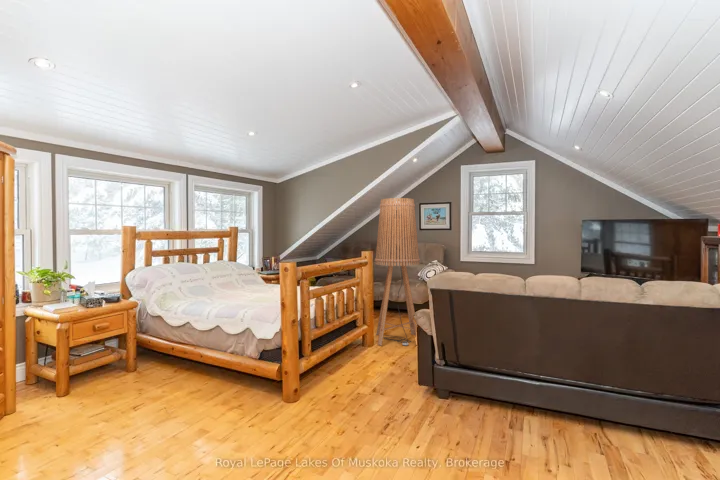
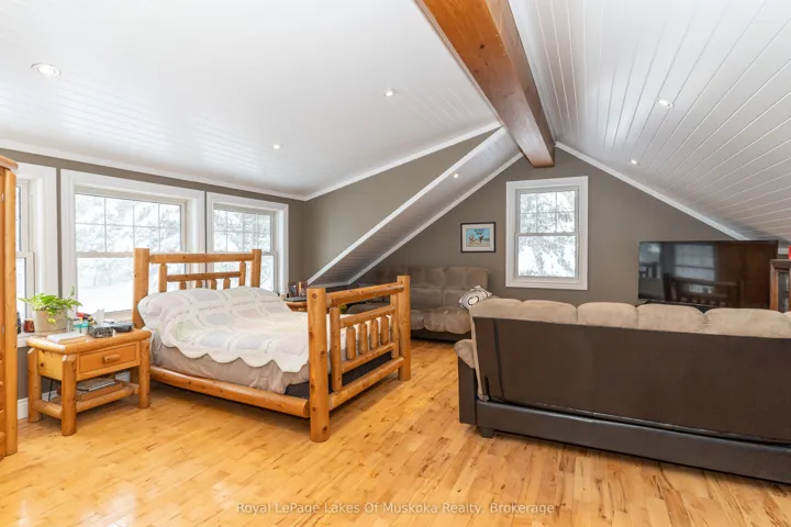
- floor lamp (397, 265)
